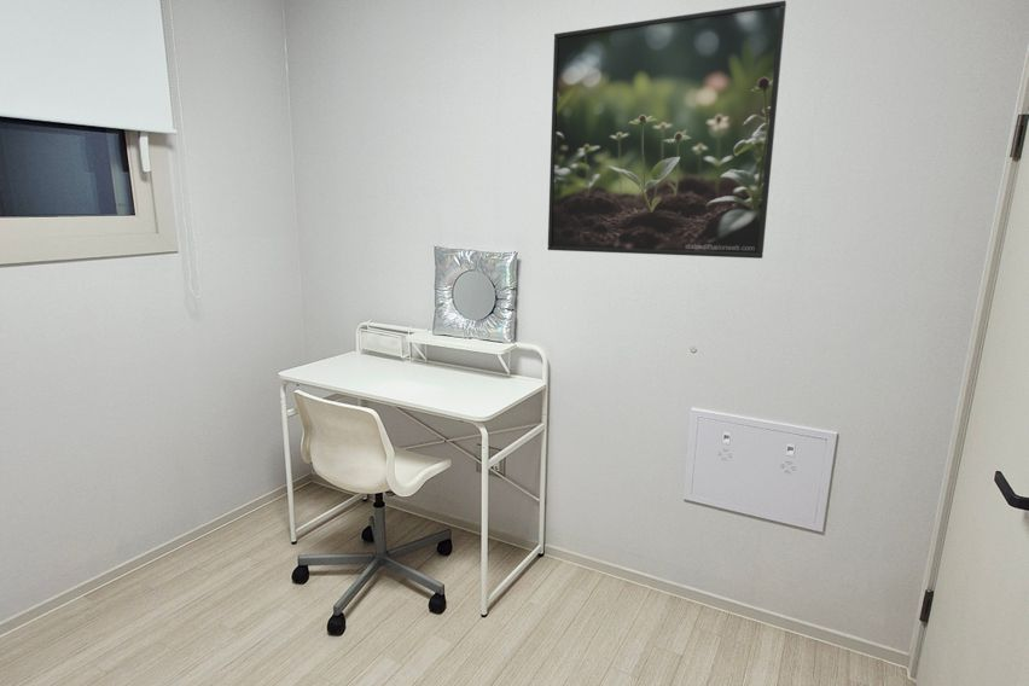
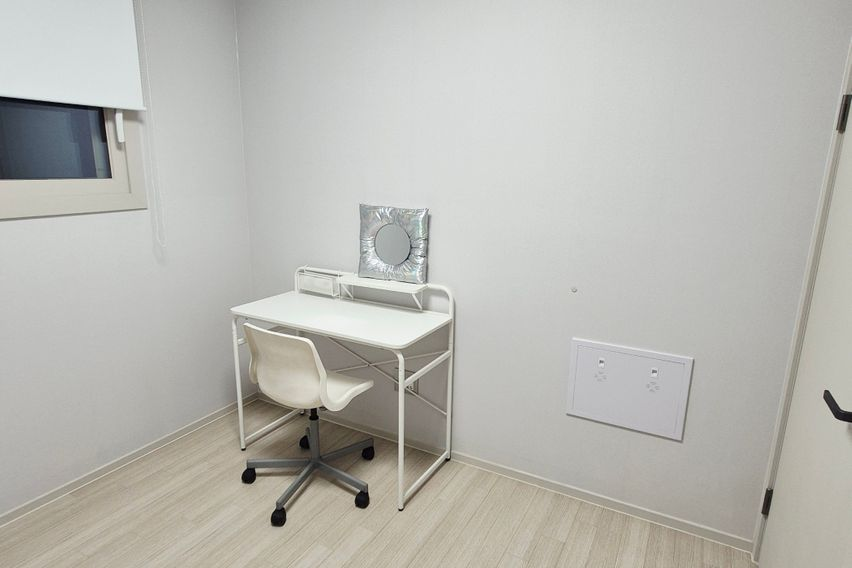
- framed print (652, 140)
